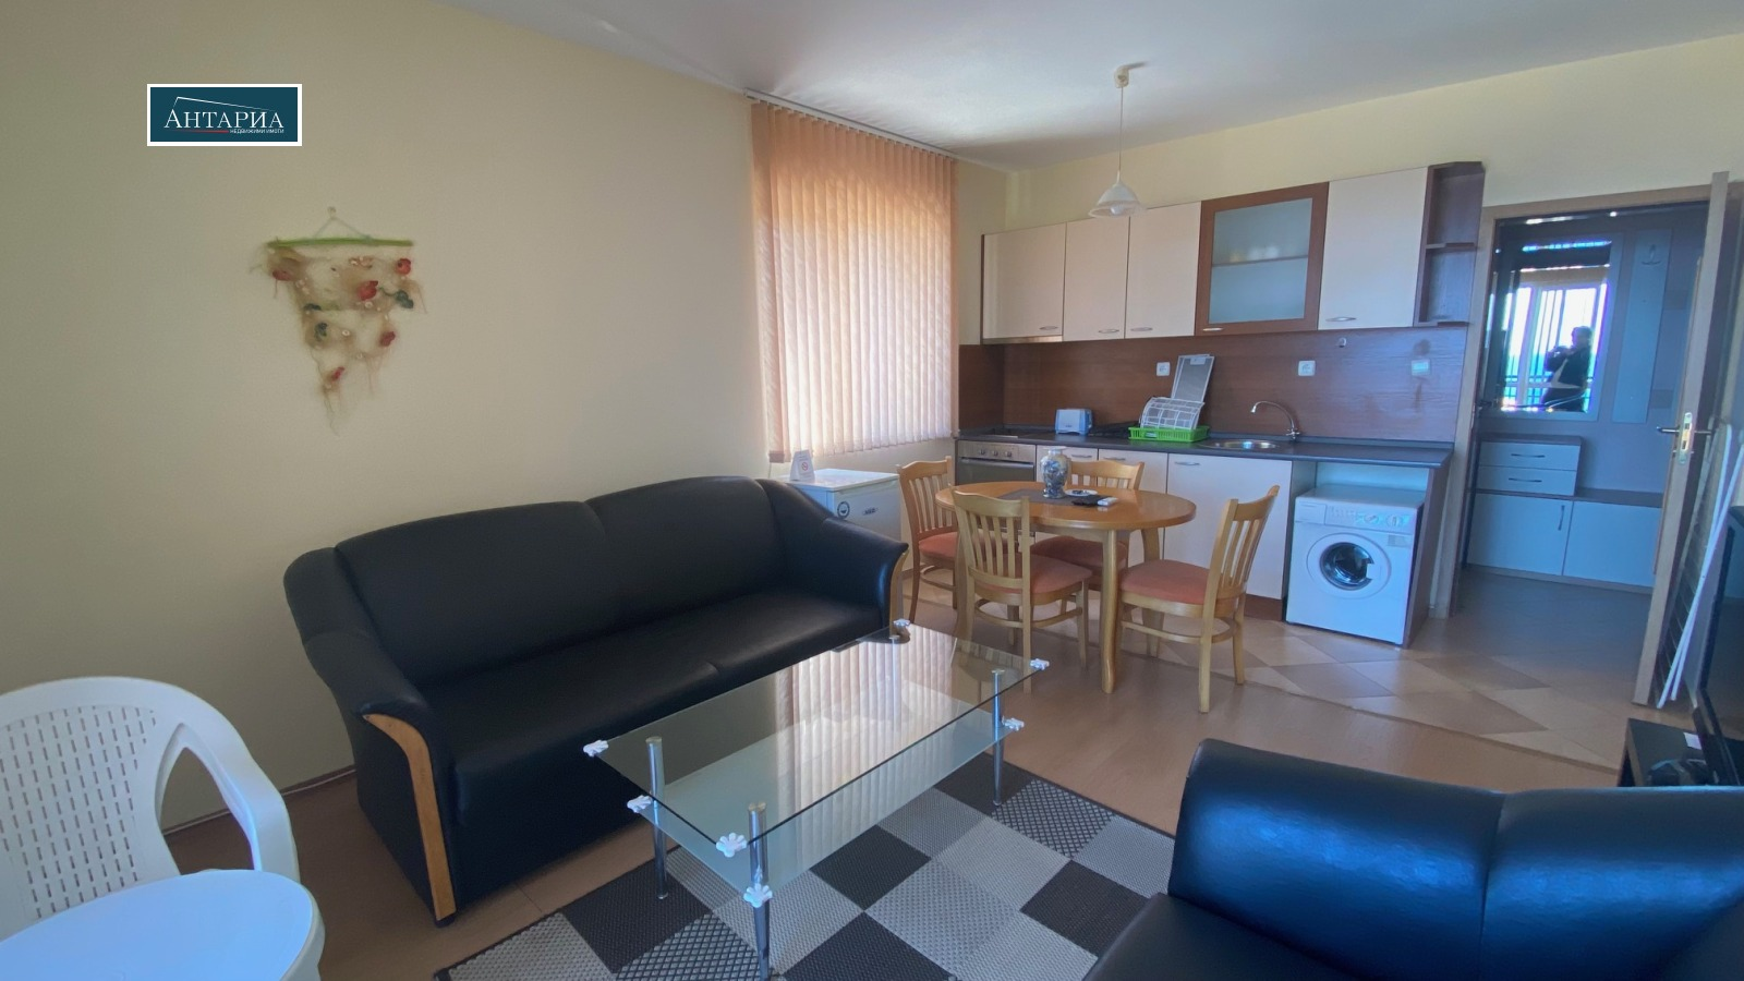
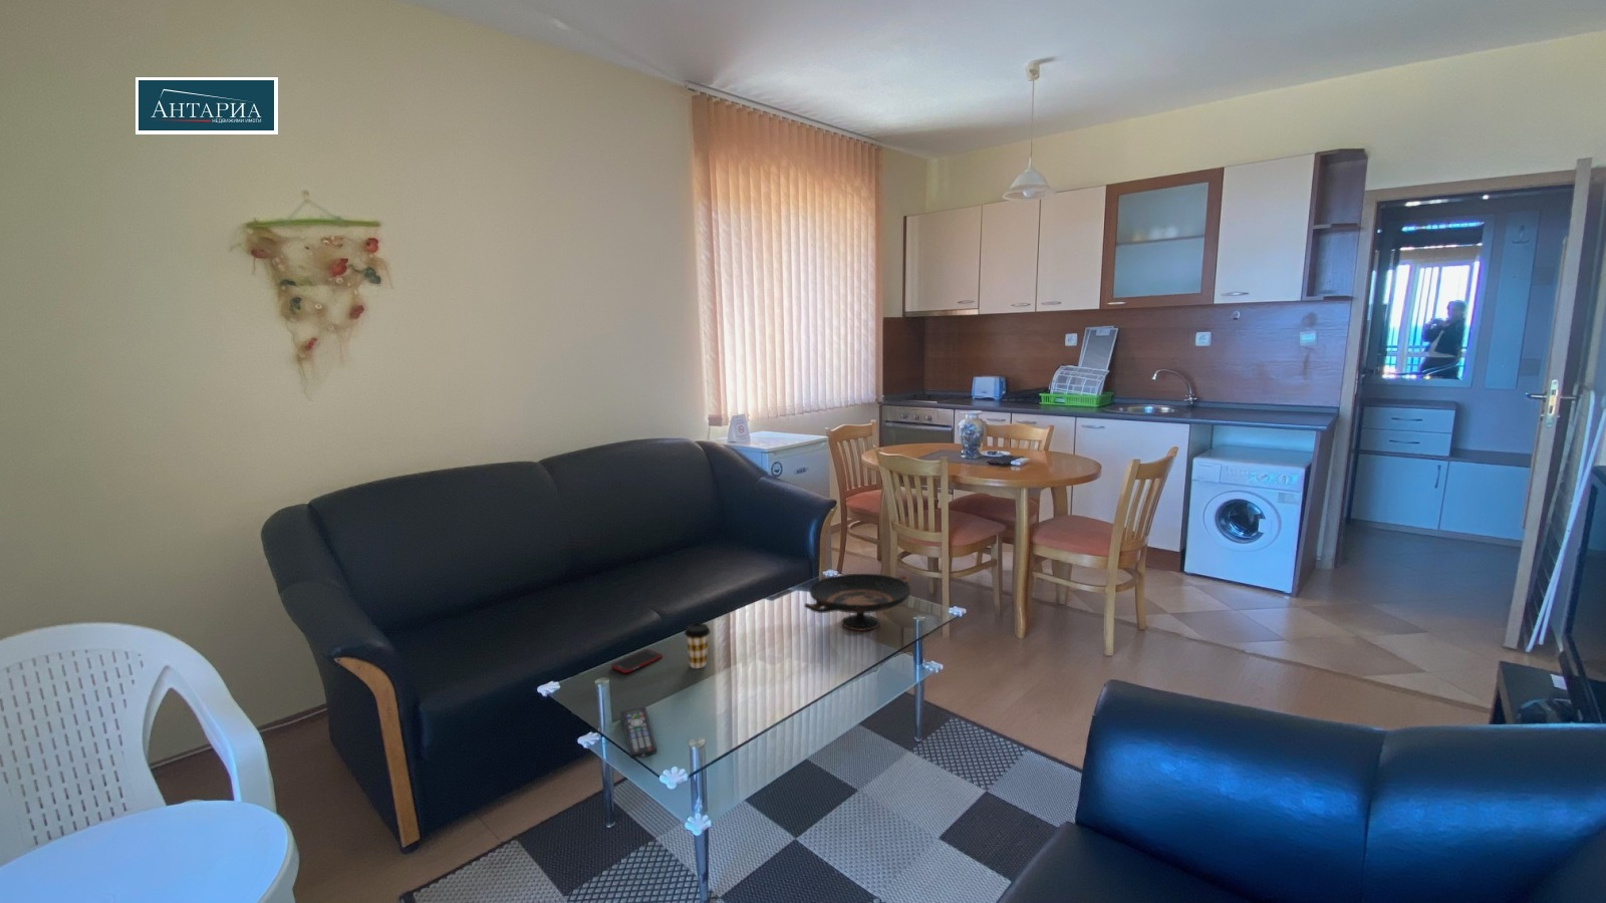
+ coffee cup (697, 645)
+ cell phone (636, 660)
+ decorative bowl (859, 604)
+ remote control (638, 730)
